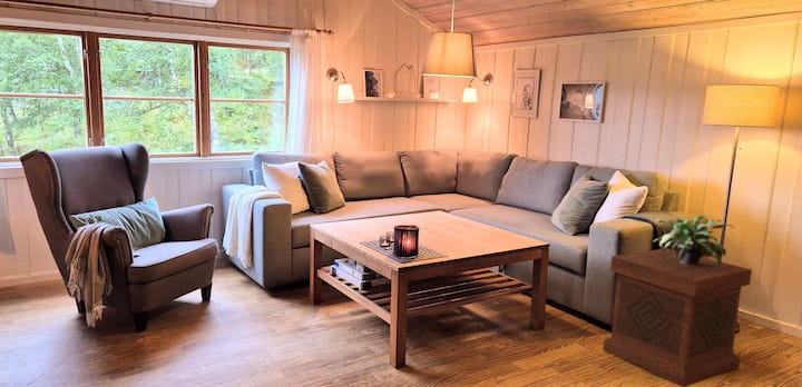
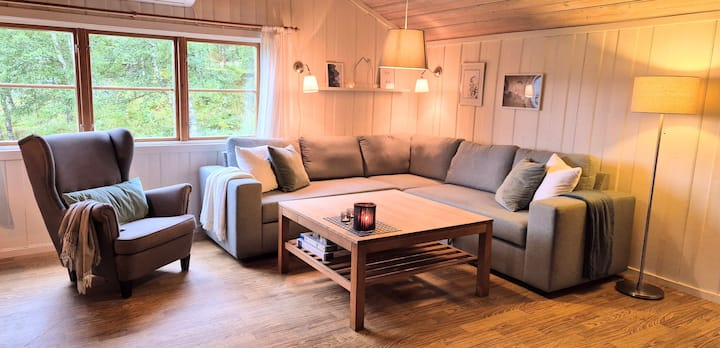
- potted plant (691, 237)
- side table (674, 310)
